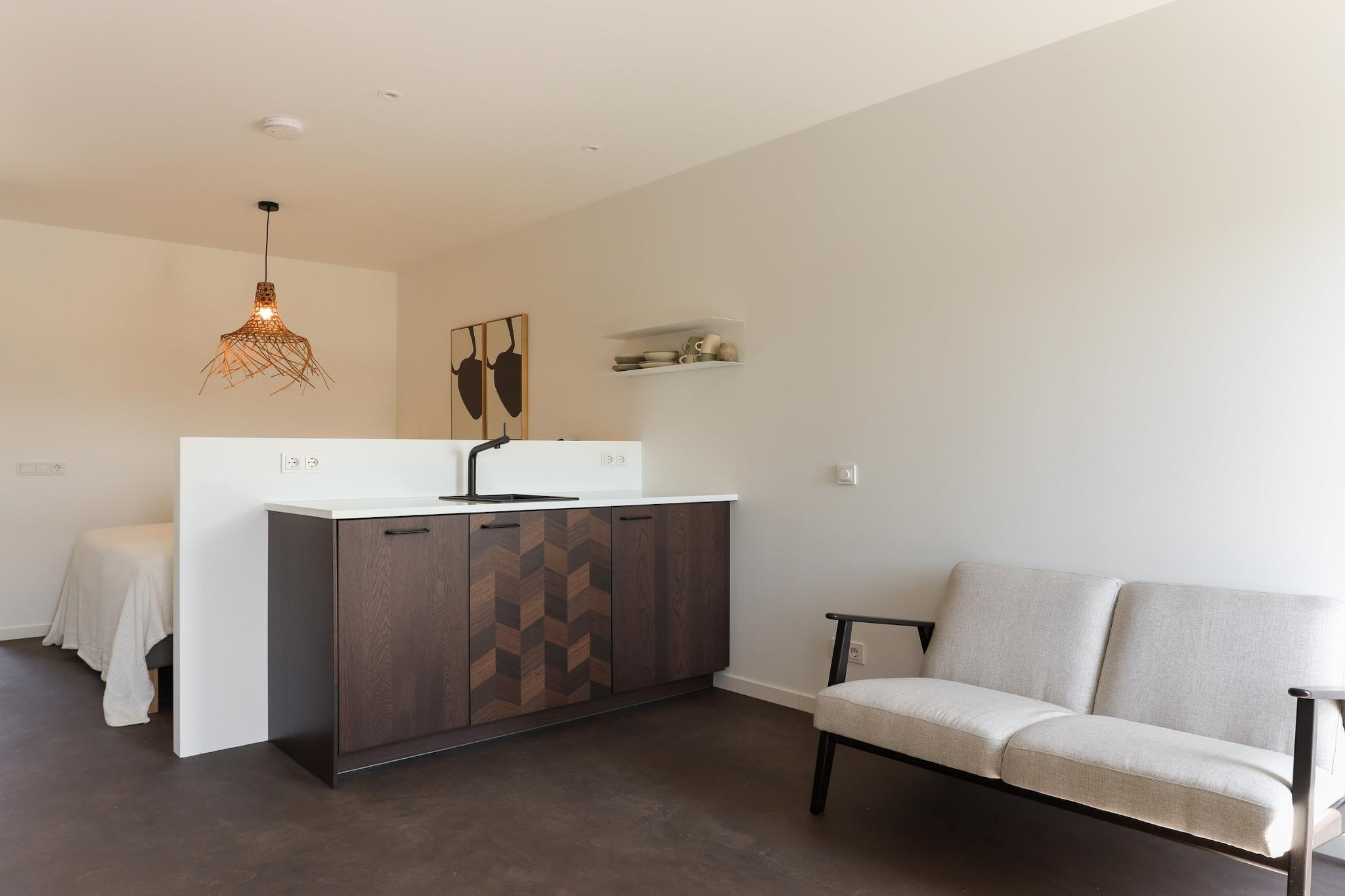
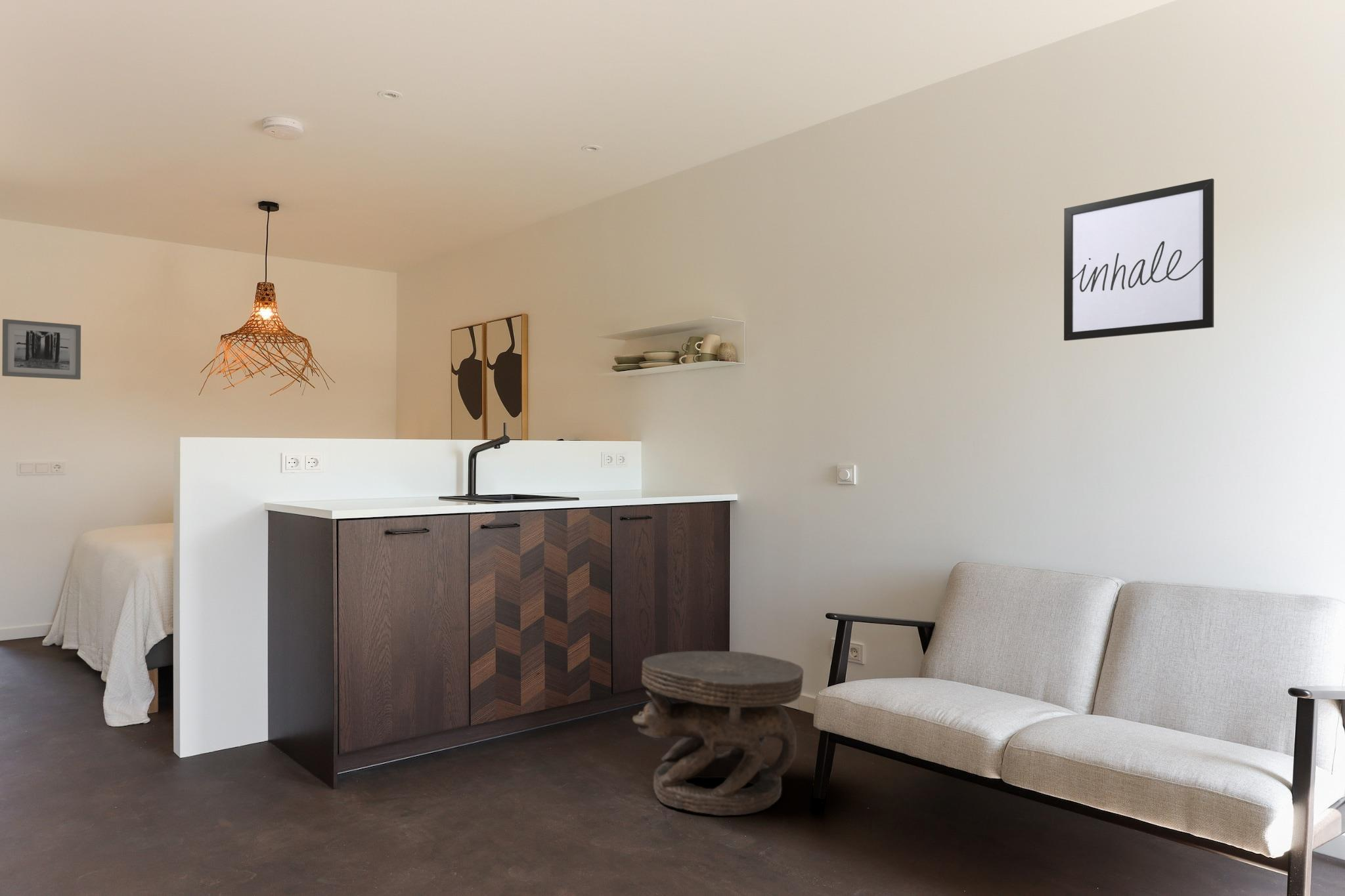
+ wall art (42, 350)
+ wall art (1134, 264)
+ carved stool (717, 726)
